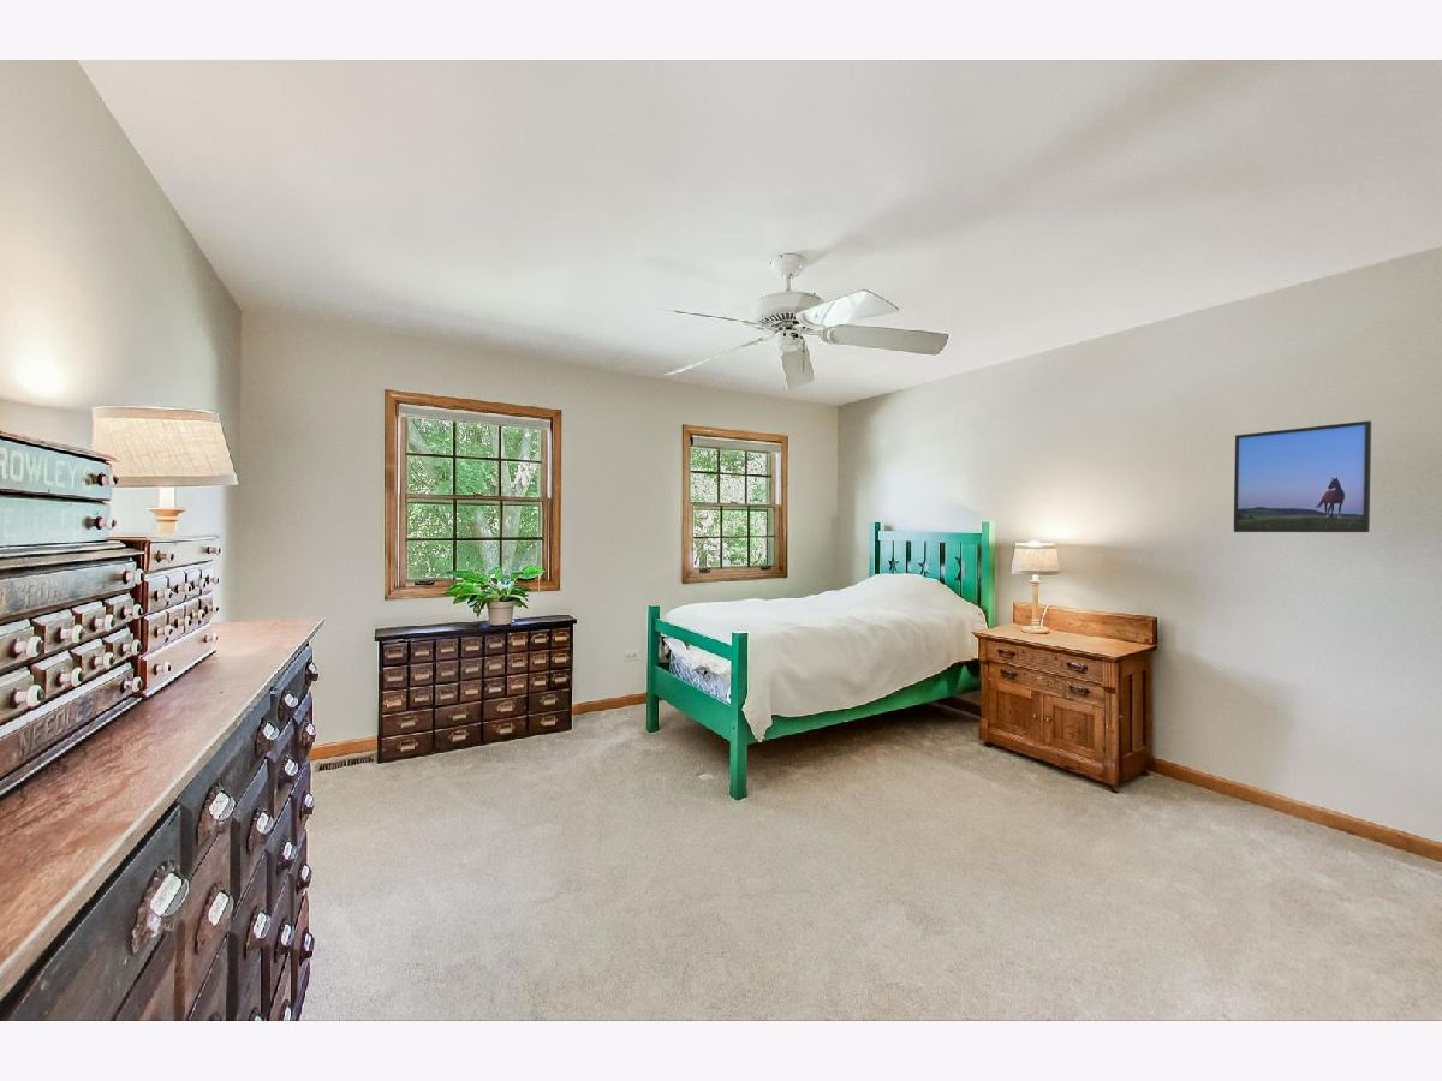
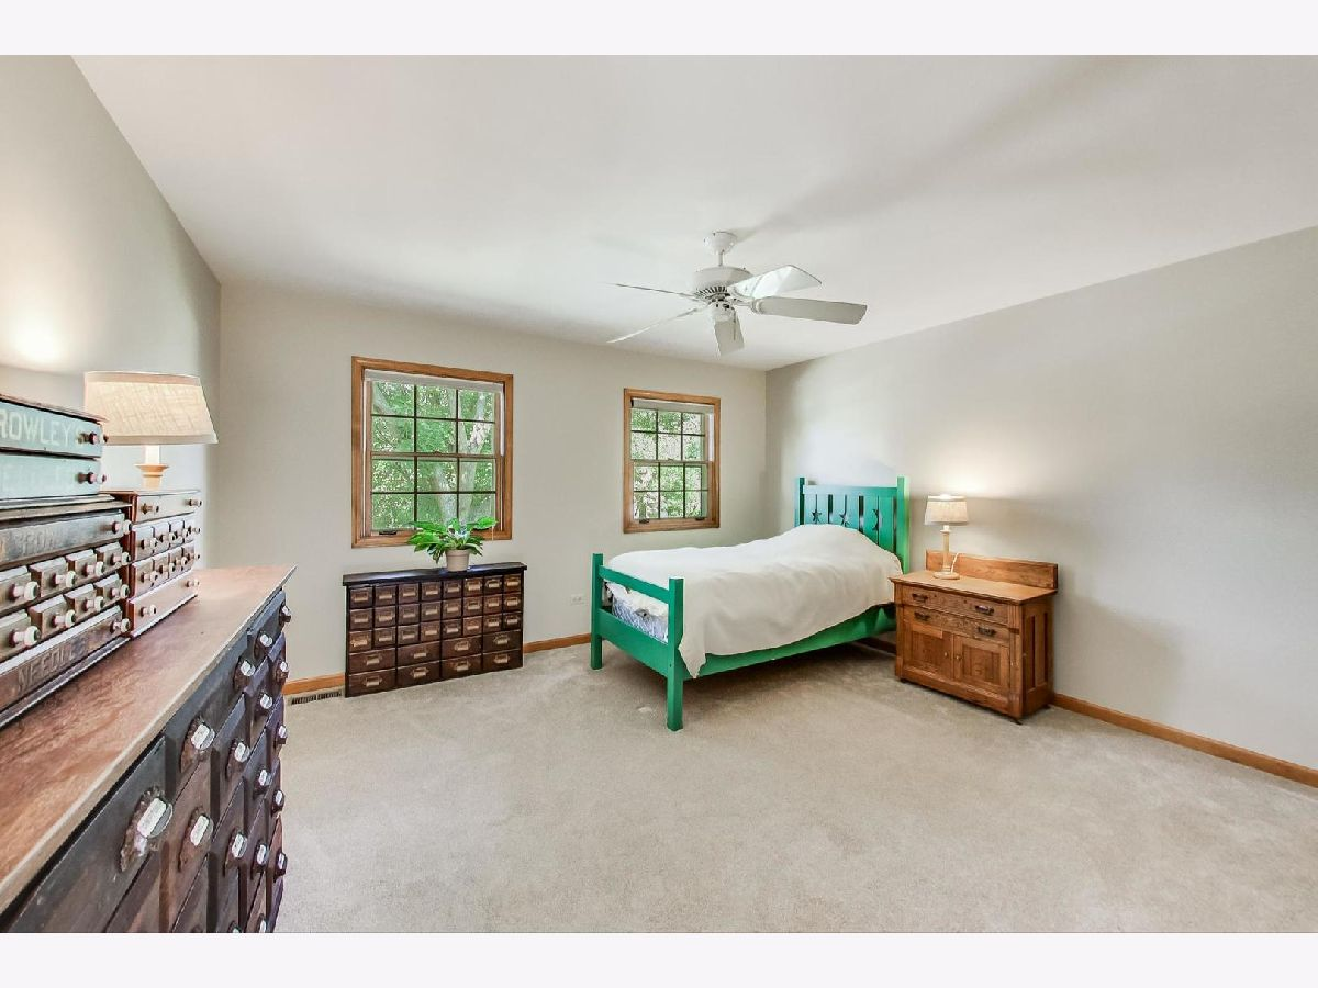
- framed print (1297, 480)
